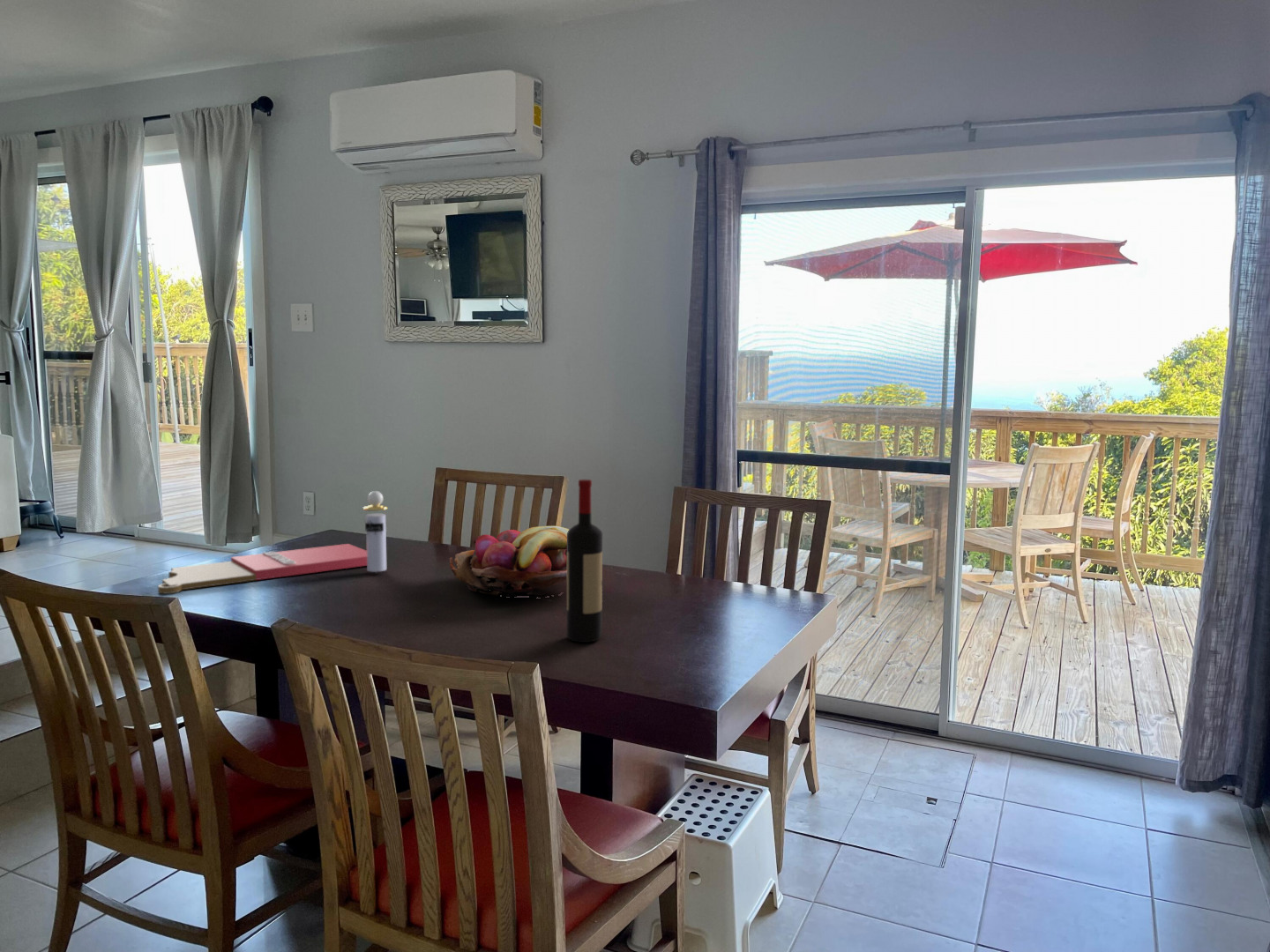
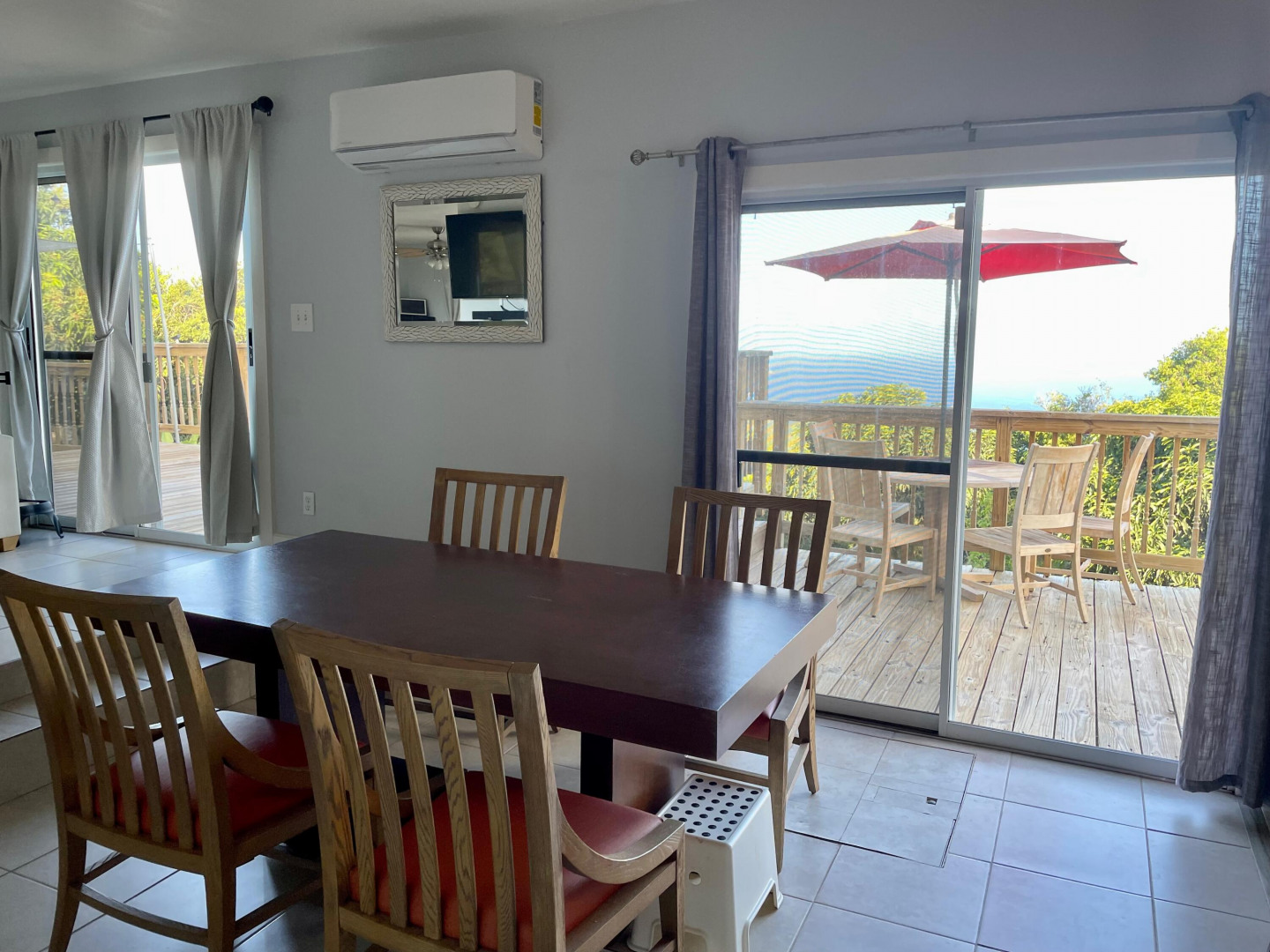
- cutting board (265, 565)
- perfume bottle (376, 532)
- wine bottle (584, 560)
- fruit basket (523, 557)
